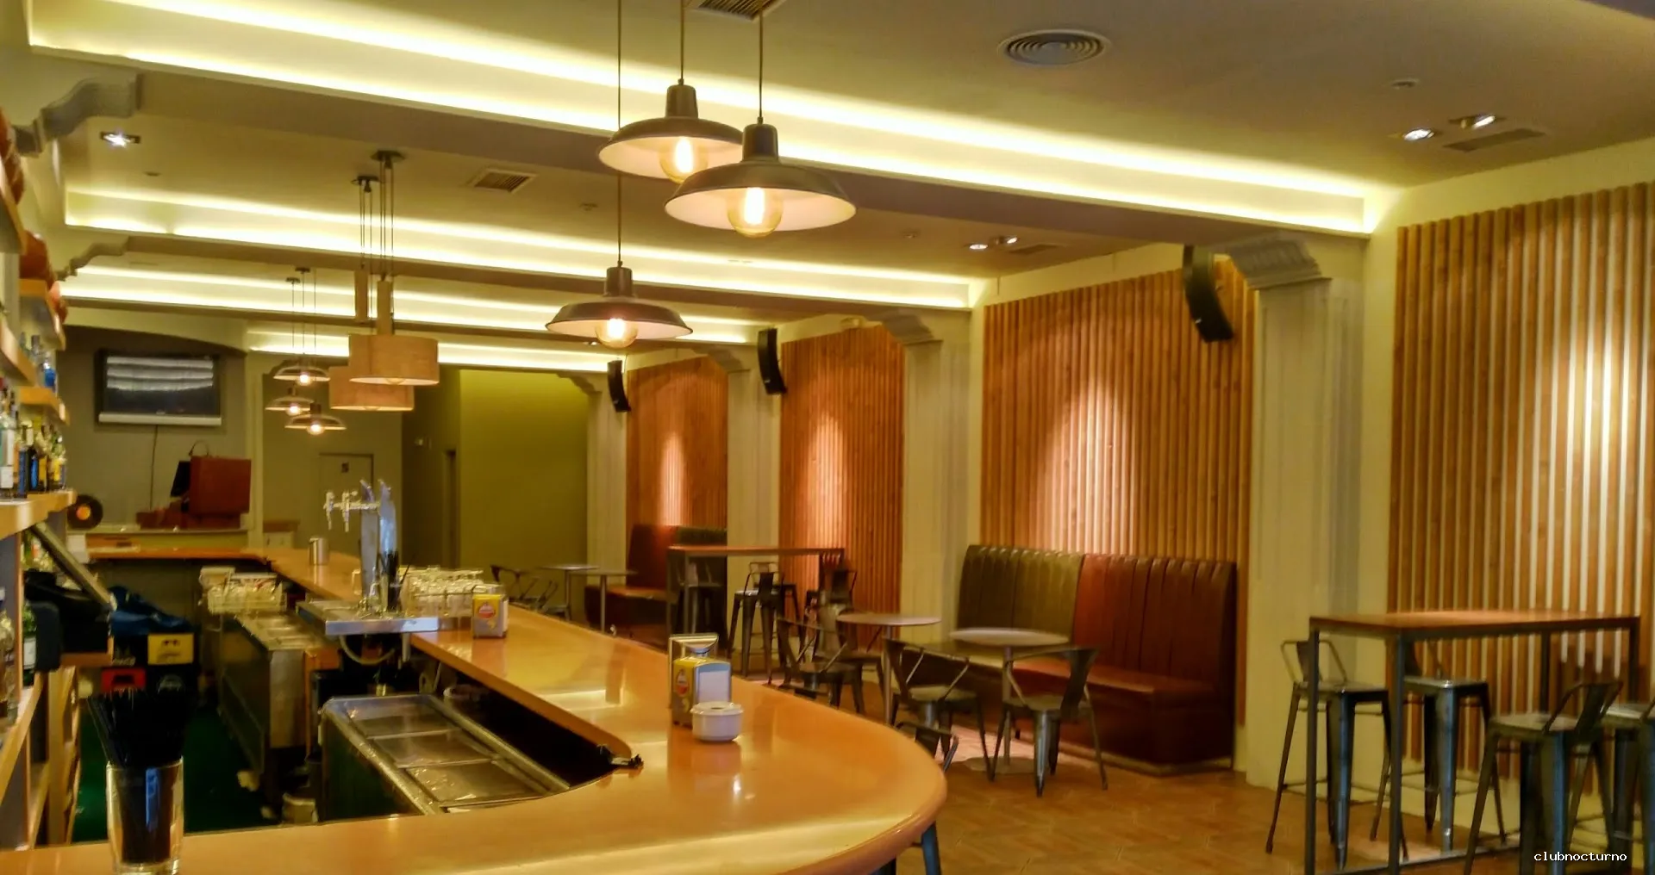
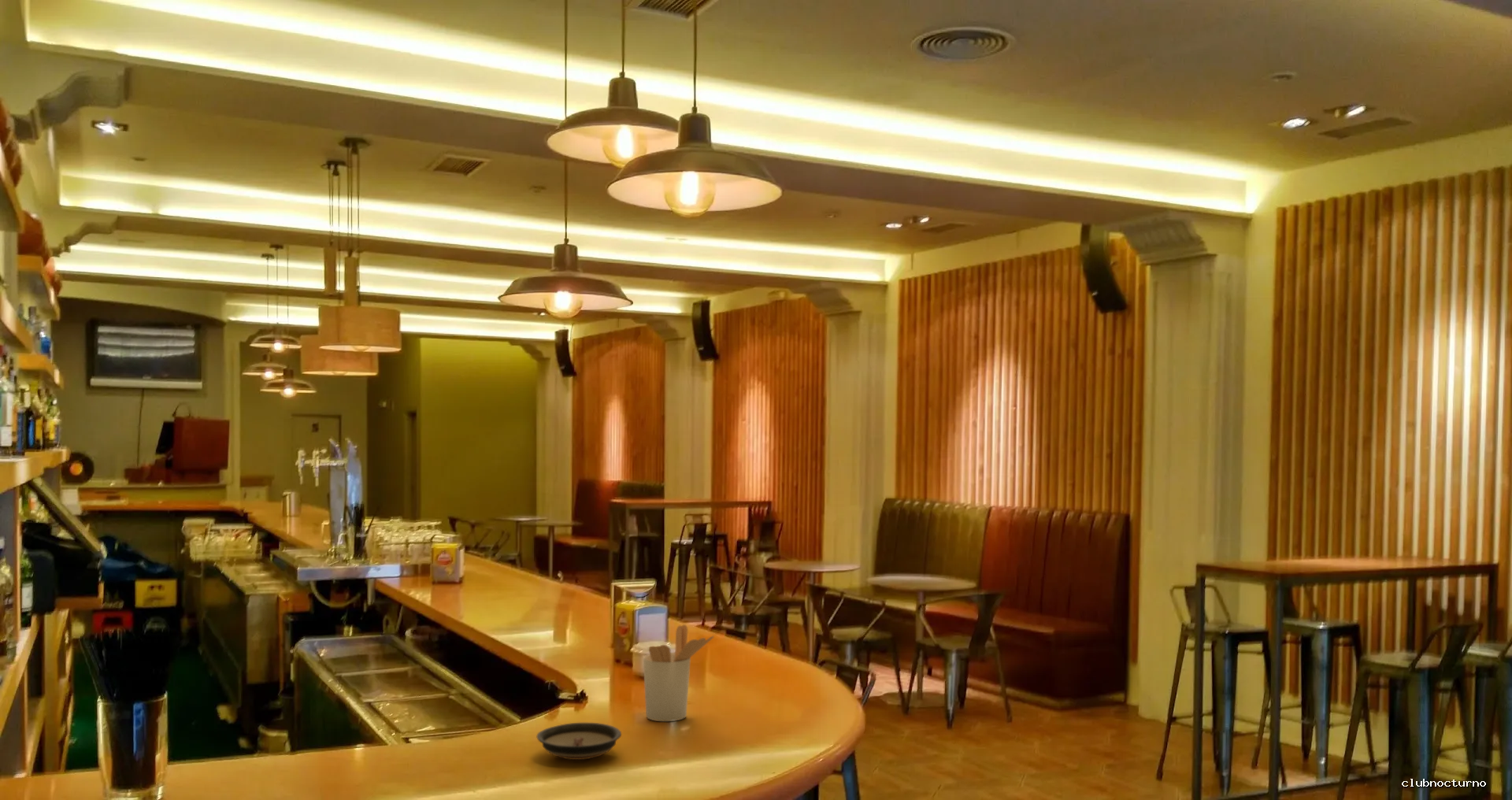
+ utensil holder (677, 673)
+ saucer (579, 744)
